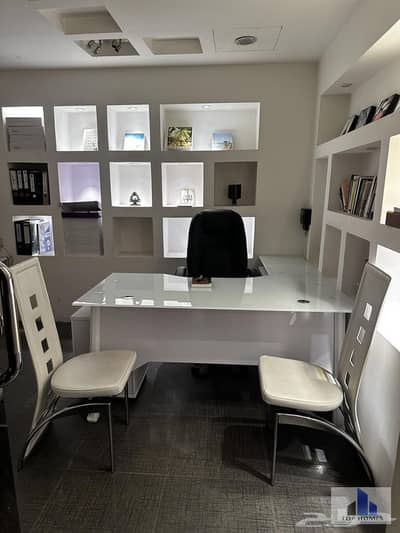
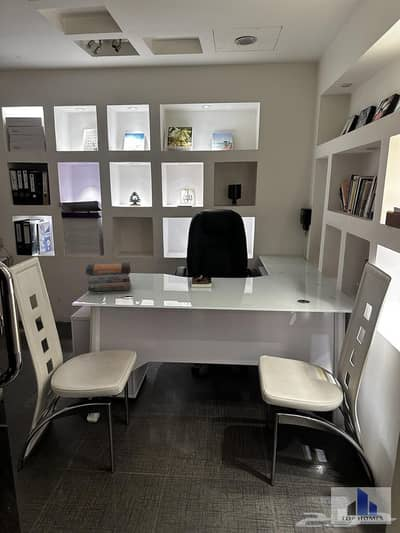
+ book stack (108, 276)
